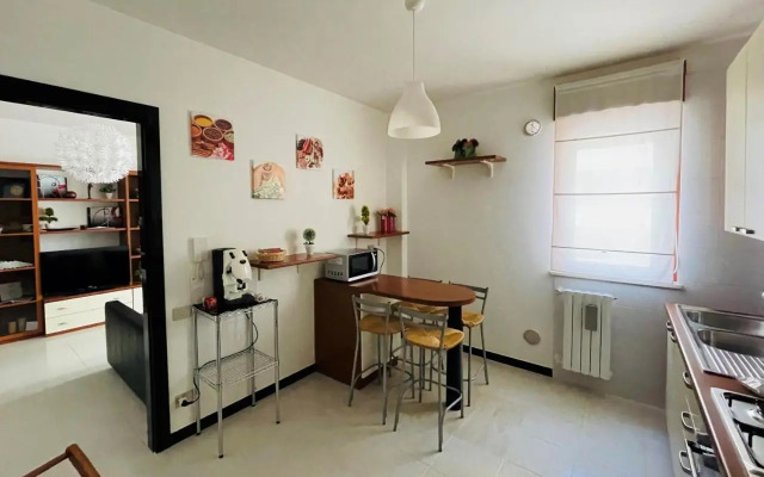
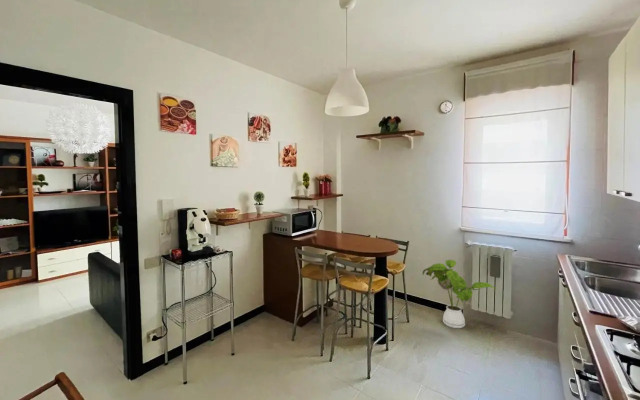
+ house plant (455, 293)
